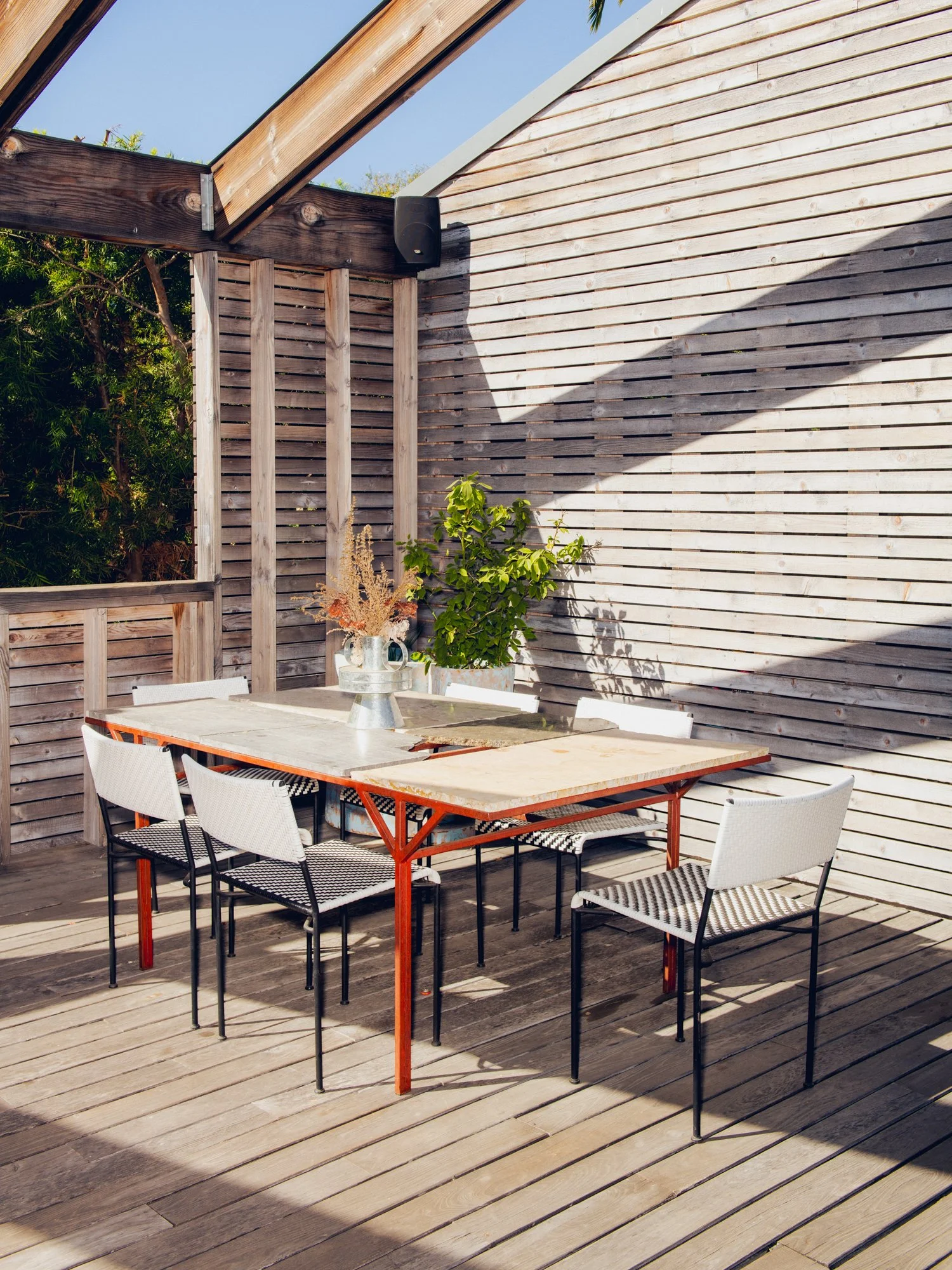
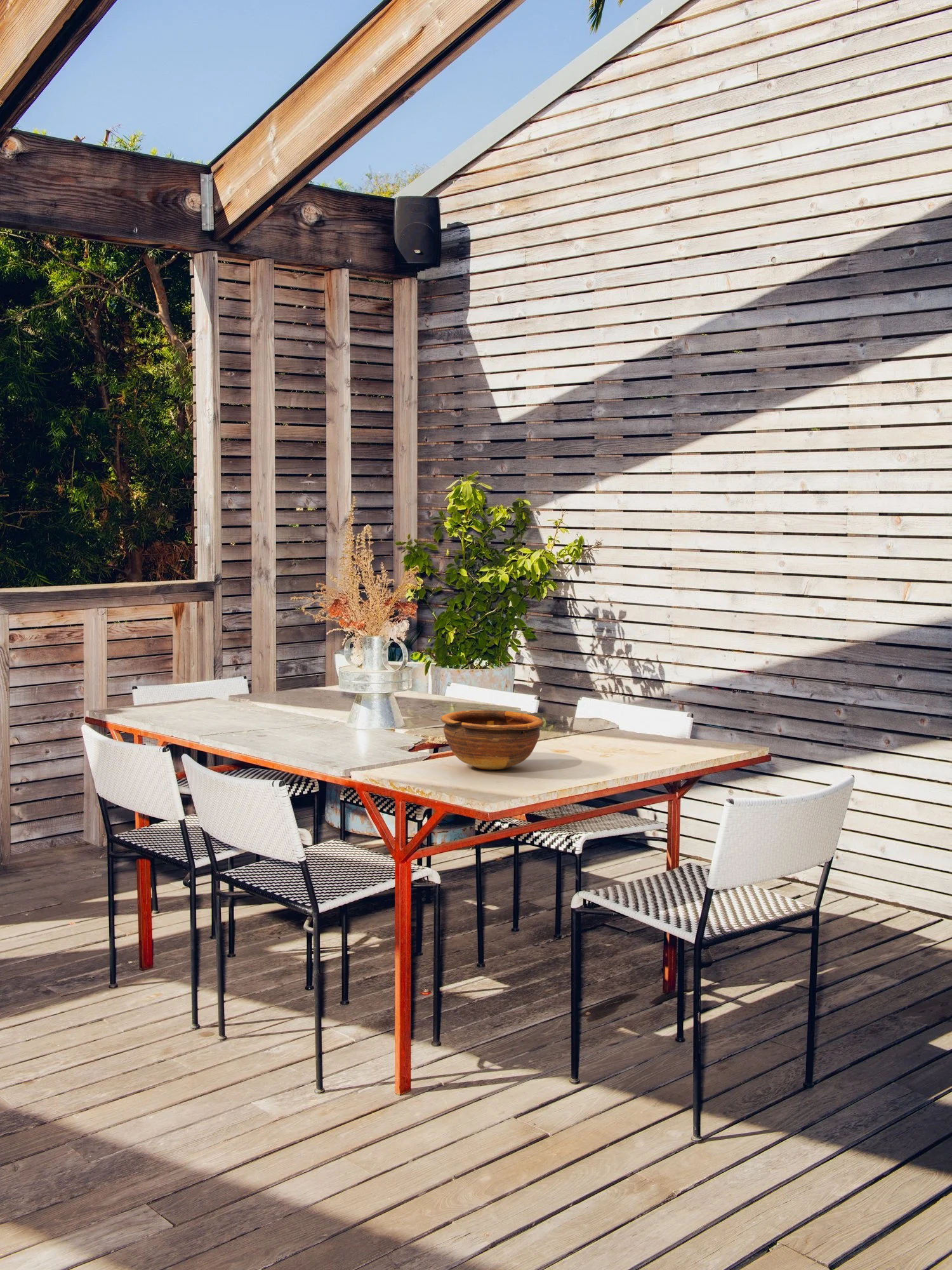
+ bowl (492, 741)
